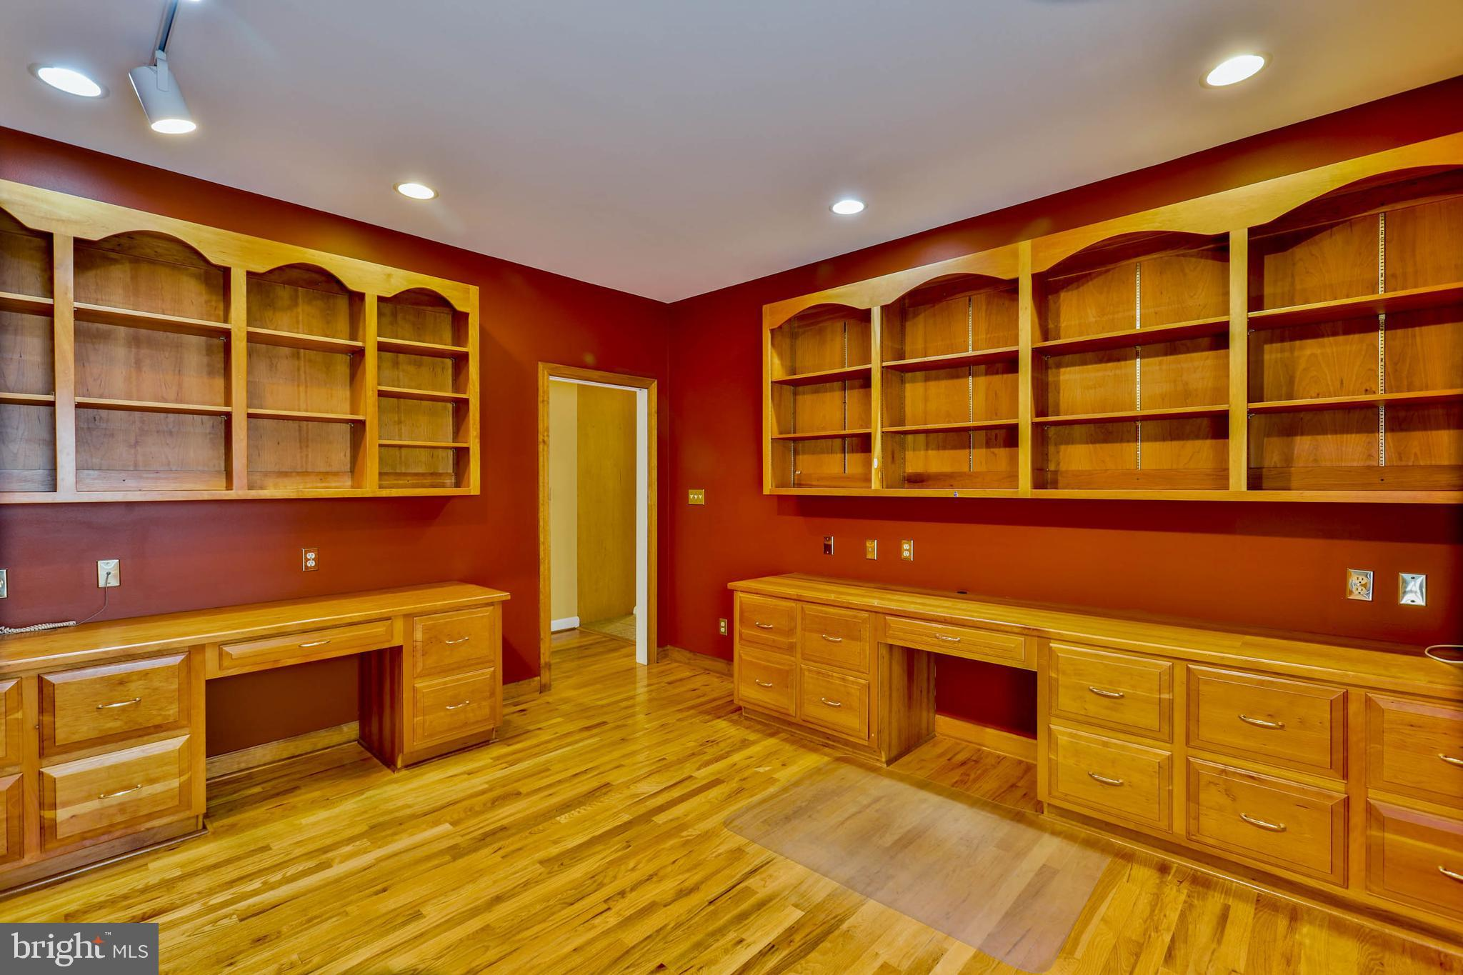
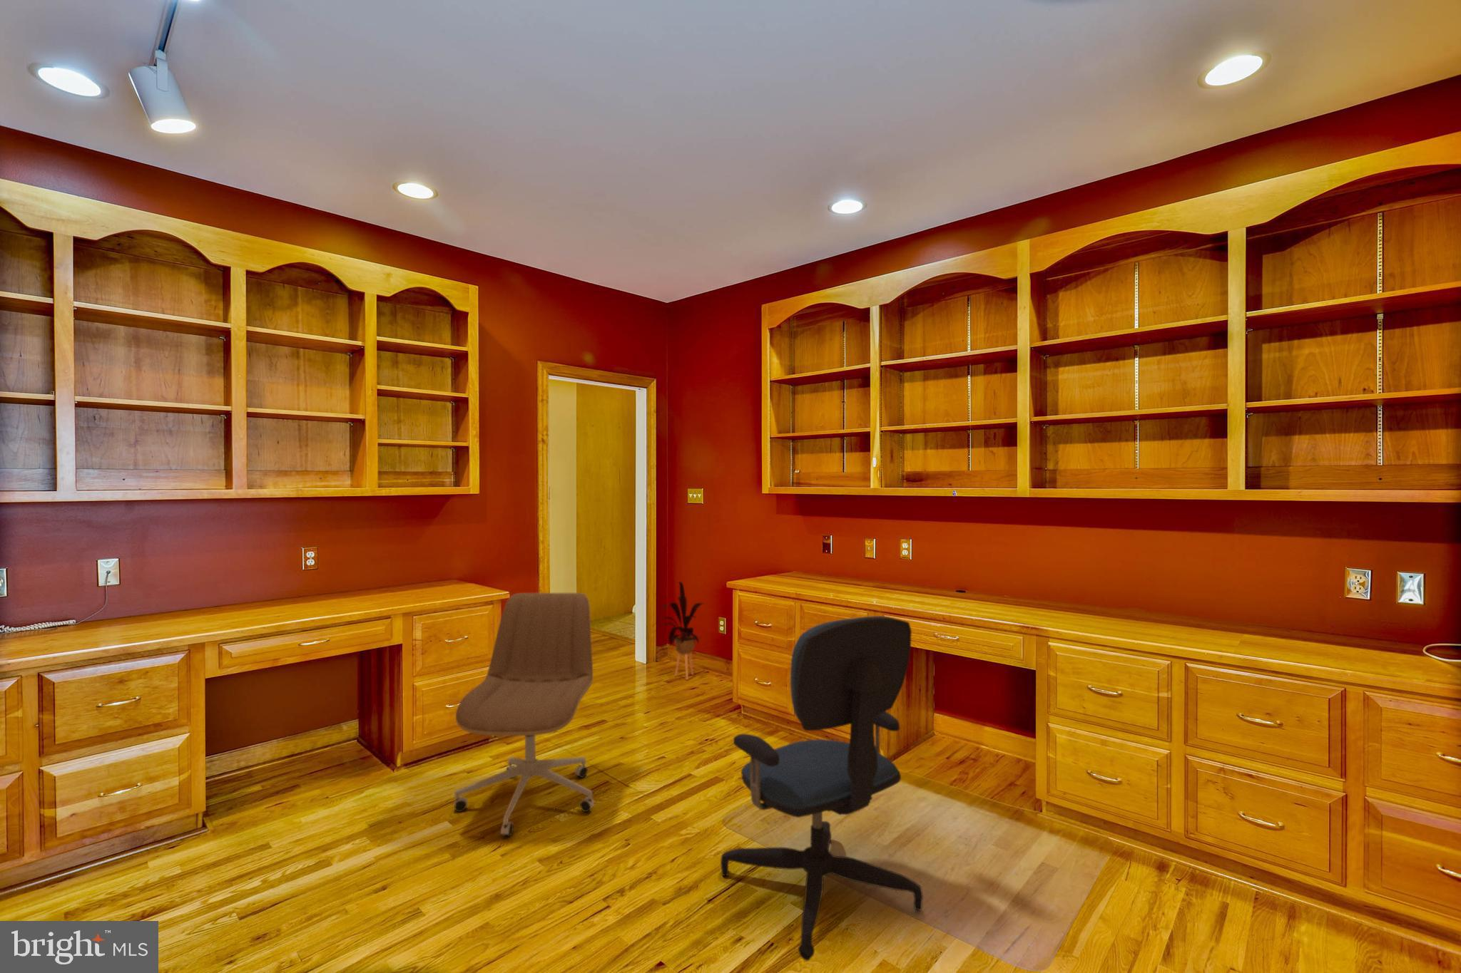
+ office chair (531, 700)
+ house plant (679, 628)
+ office chair (818, 748)
